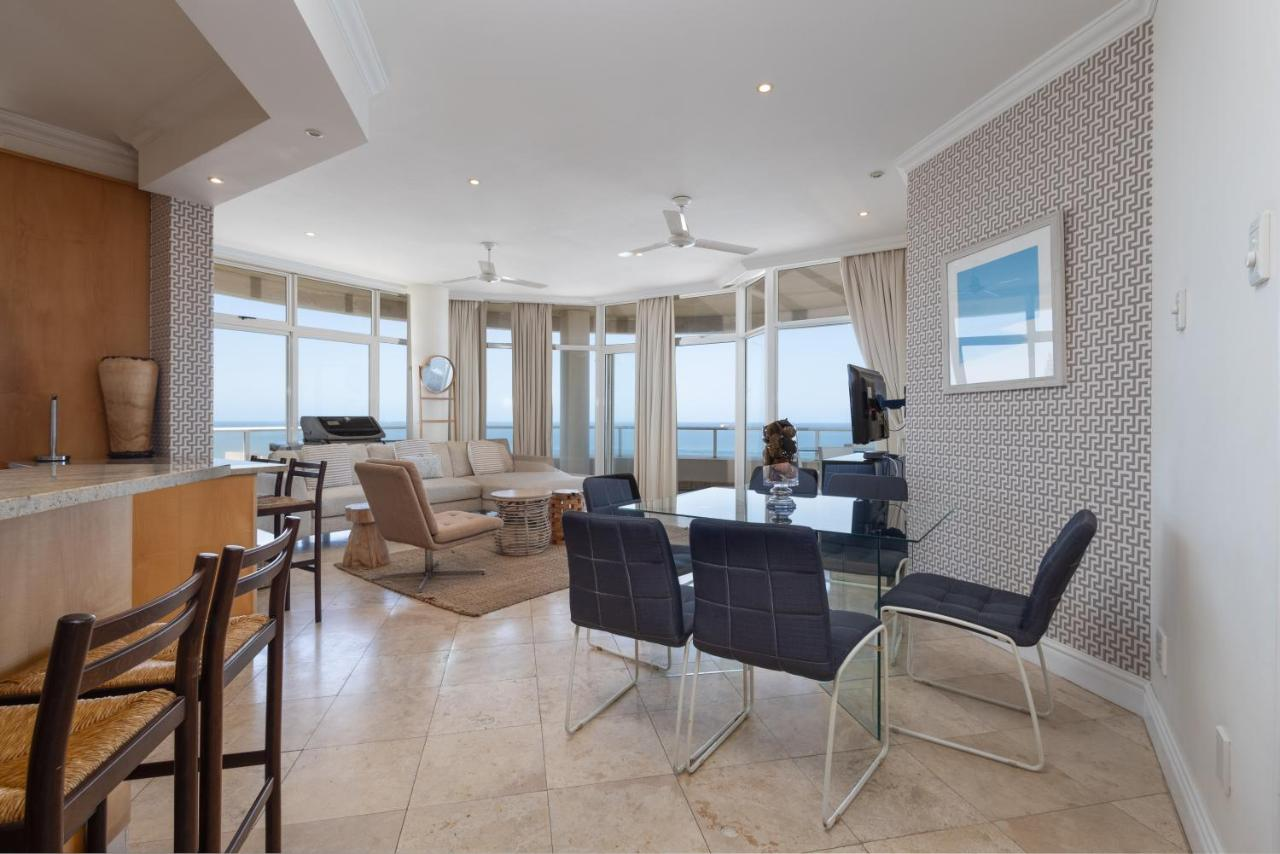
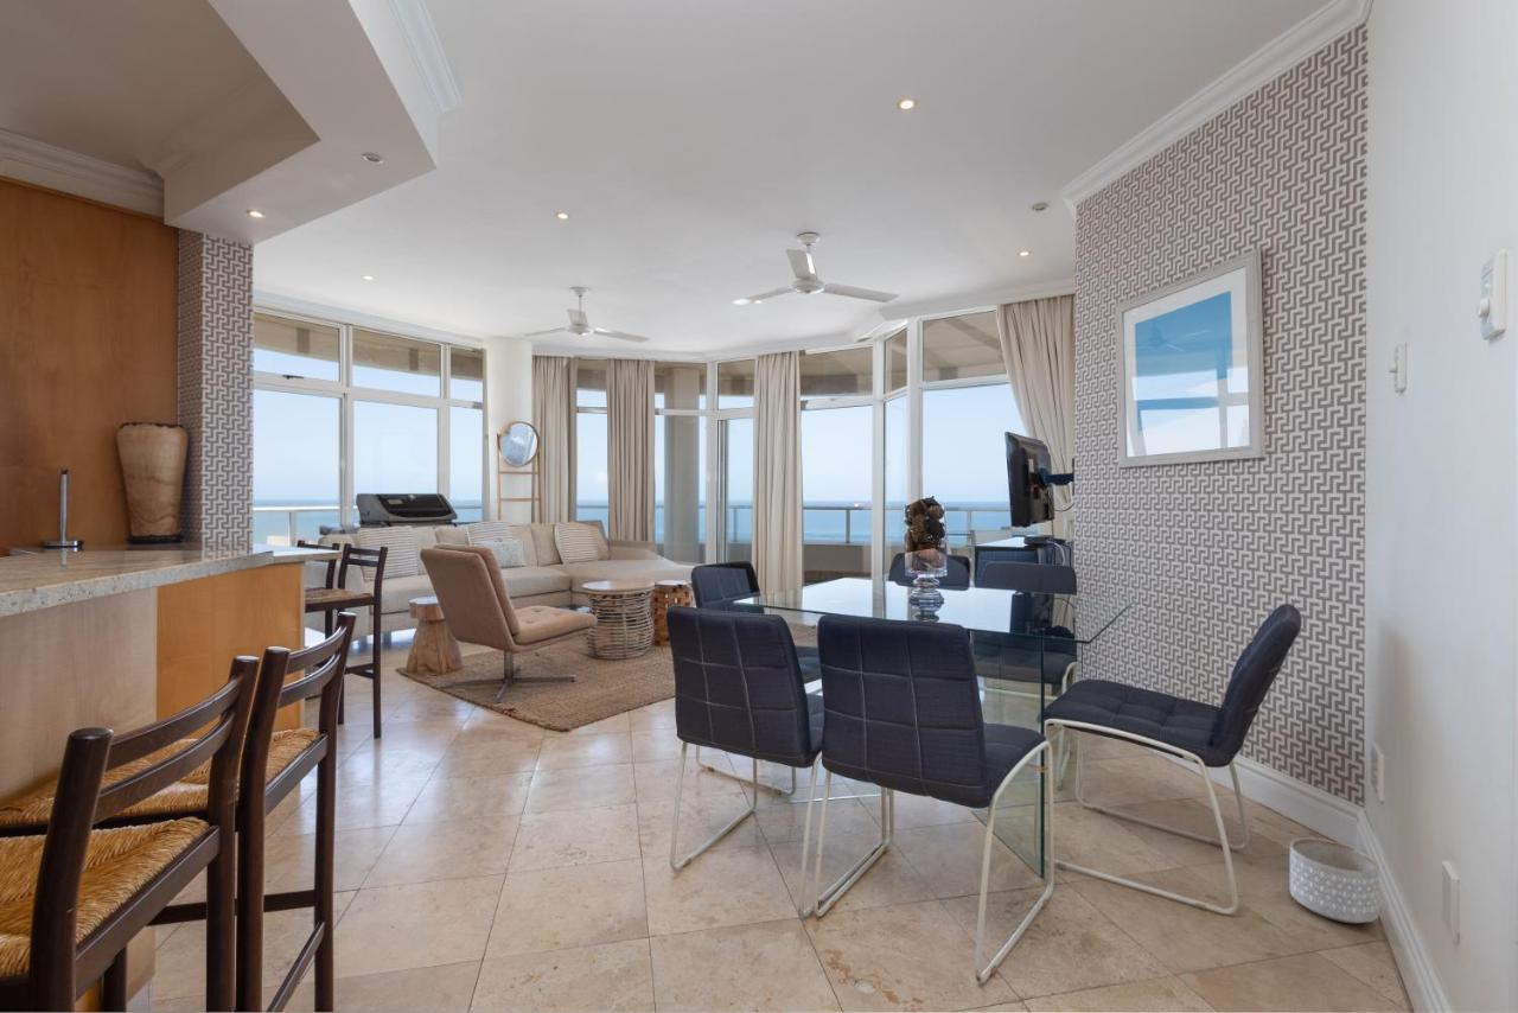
+ planter (1333, 880)
